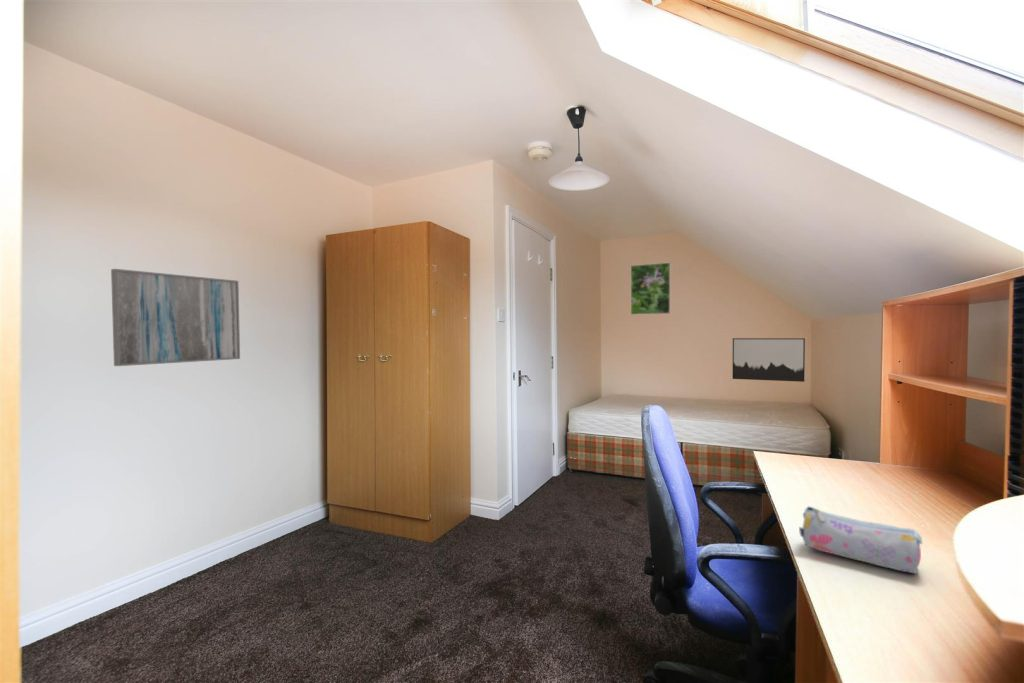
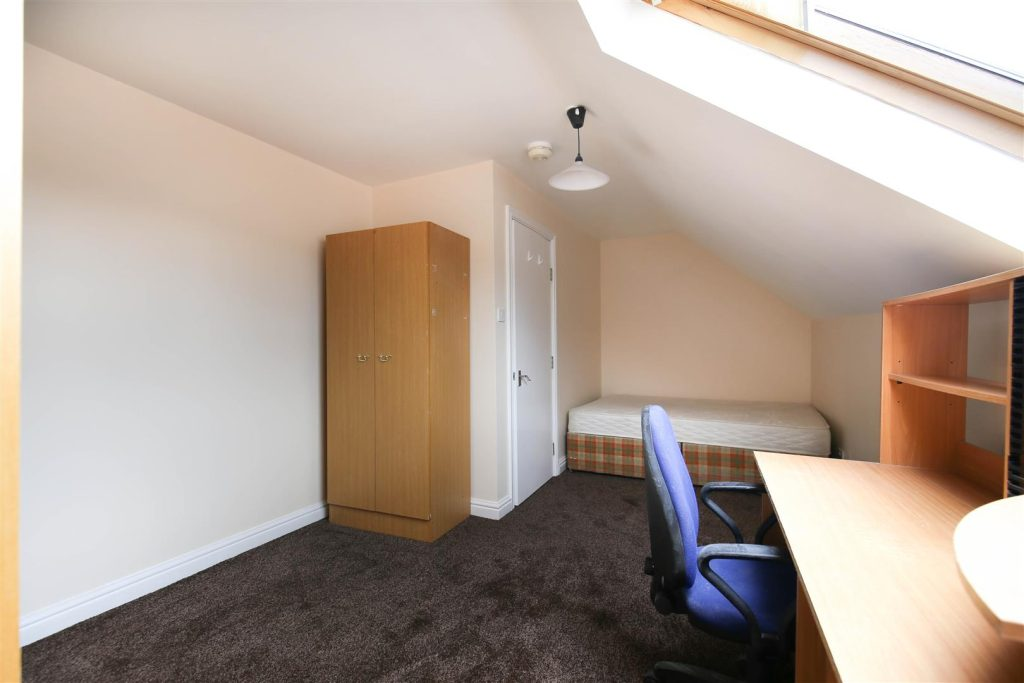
- wall art (767, 359)
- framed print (650, 289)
- wall art (182, 318)
- pencil case (857, 537)
